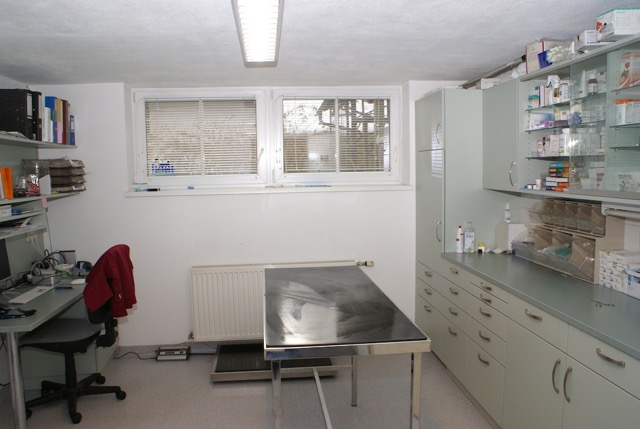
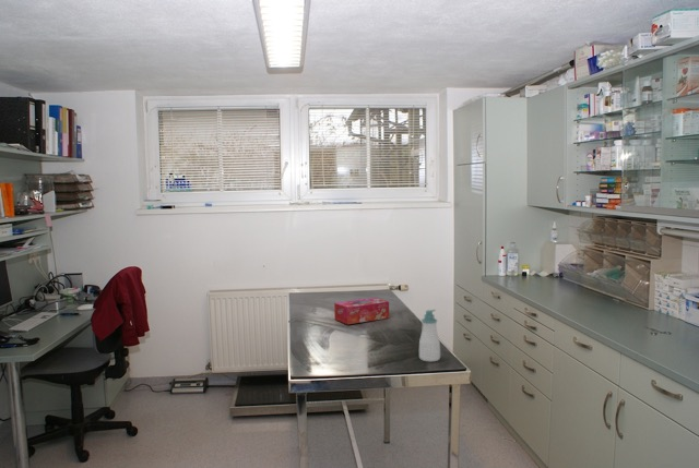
+ tissue box (362, 310)
+ soap bottle (429, 335)
